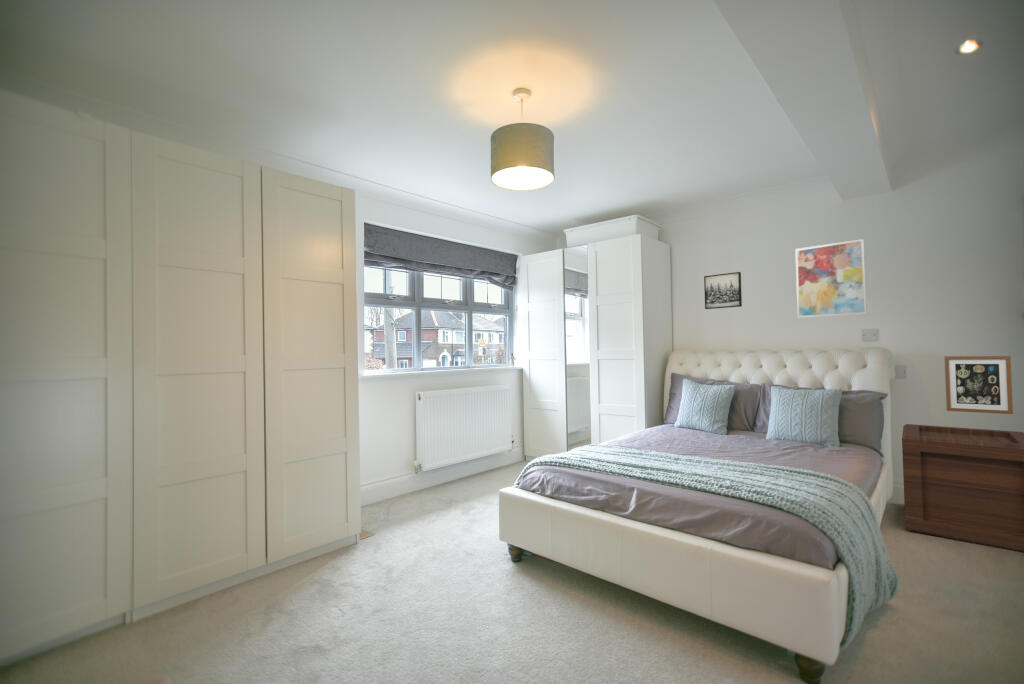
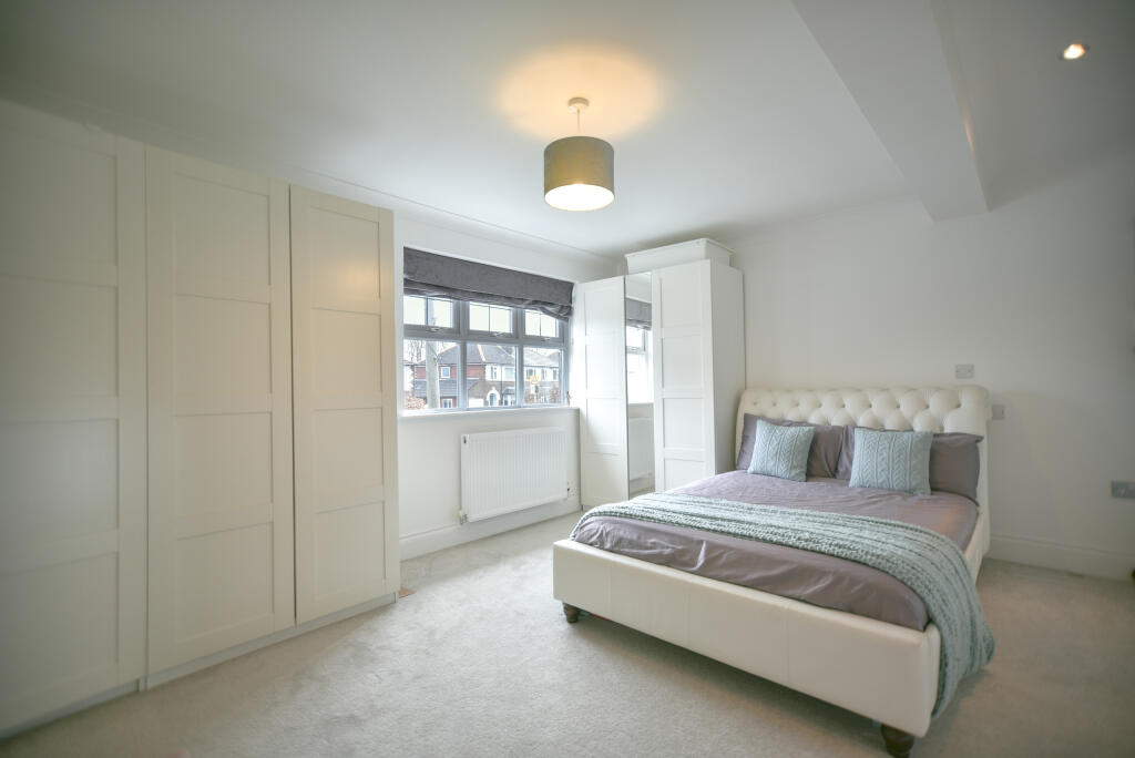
- wooden crate (966, 480)
- wall art (722, 291)
- wall art (829, 280)
- wall art (977, 384)
